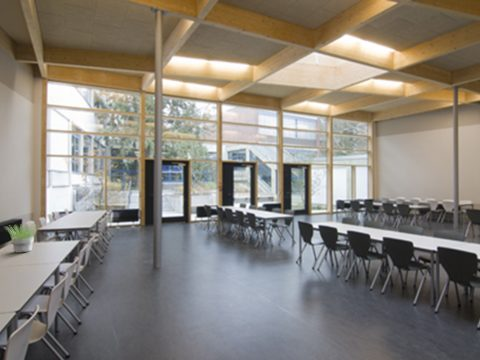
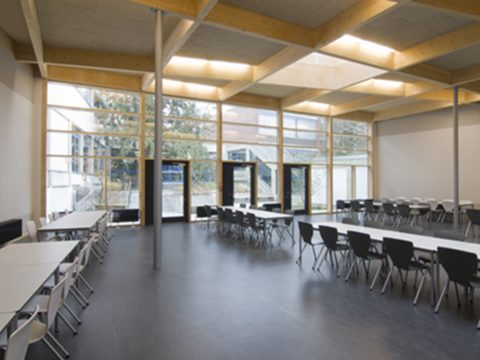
- potted plant (22, 238)
